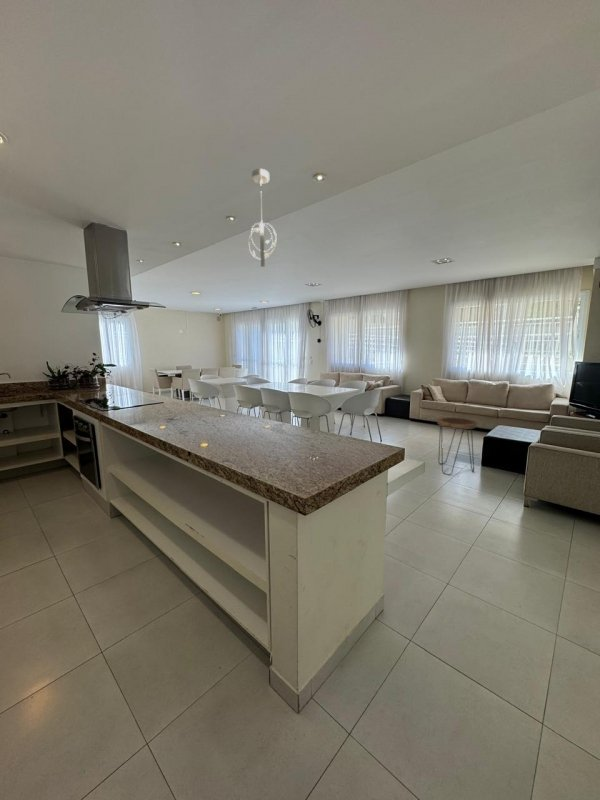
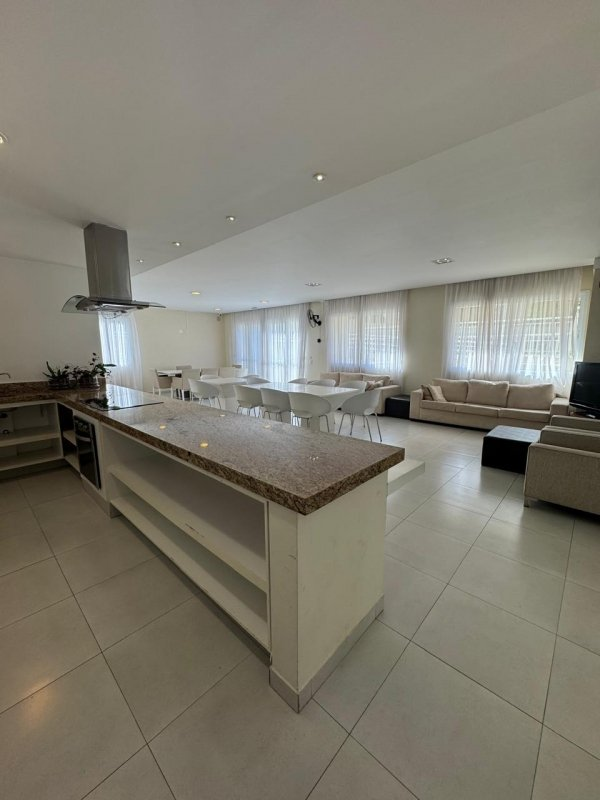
- side table (458, 446)
- pendant light (261, 220)
